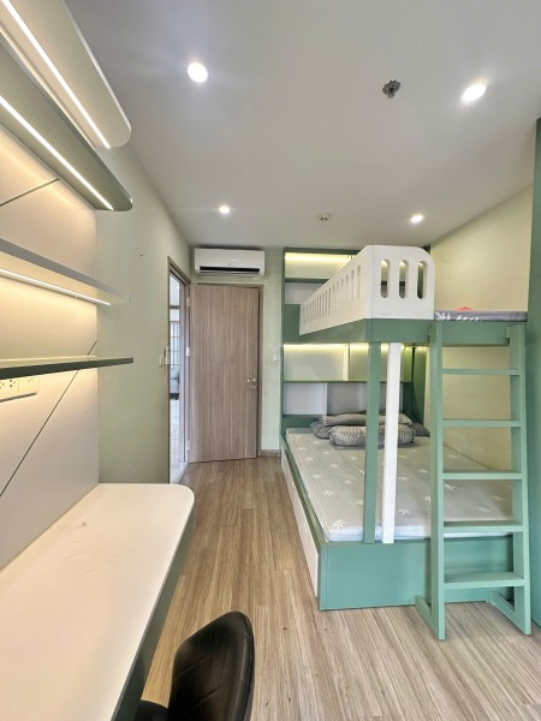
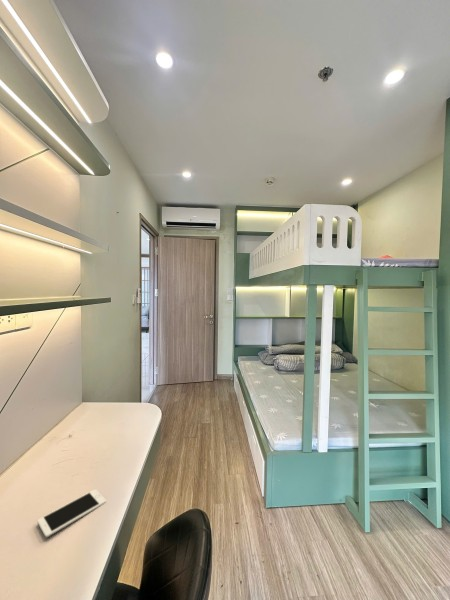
+ cell phone (73, 510)
